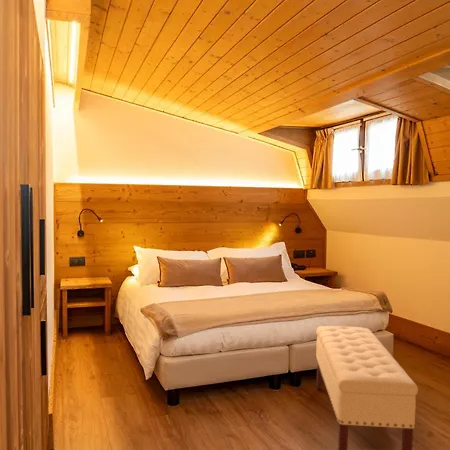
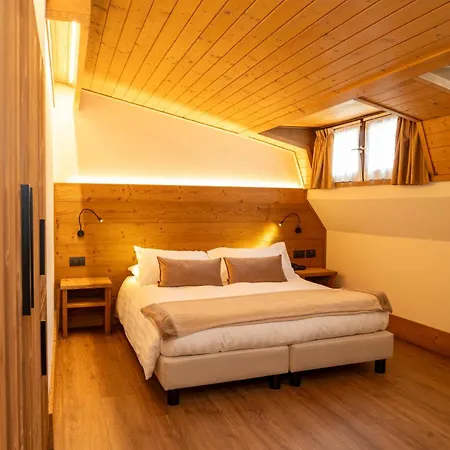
- bench (356, 384)
